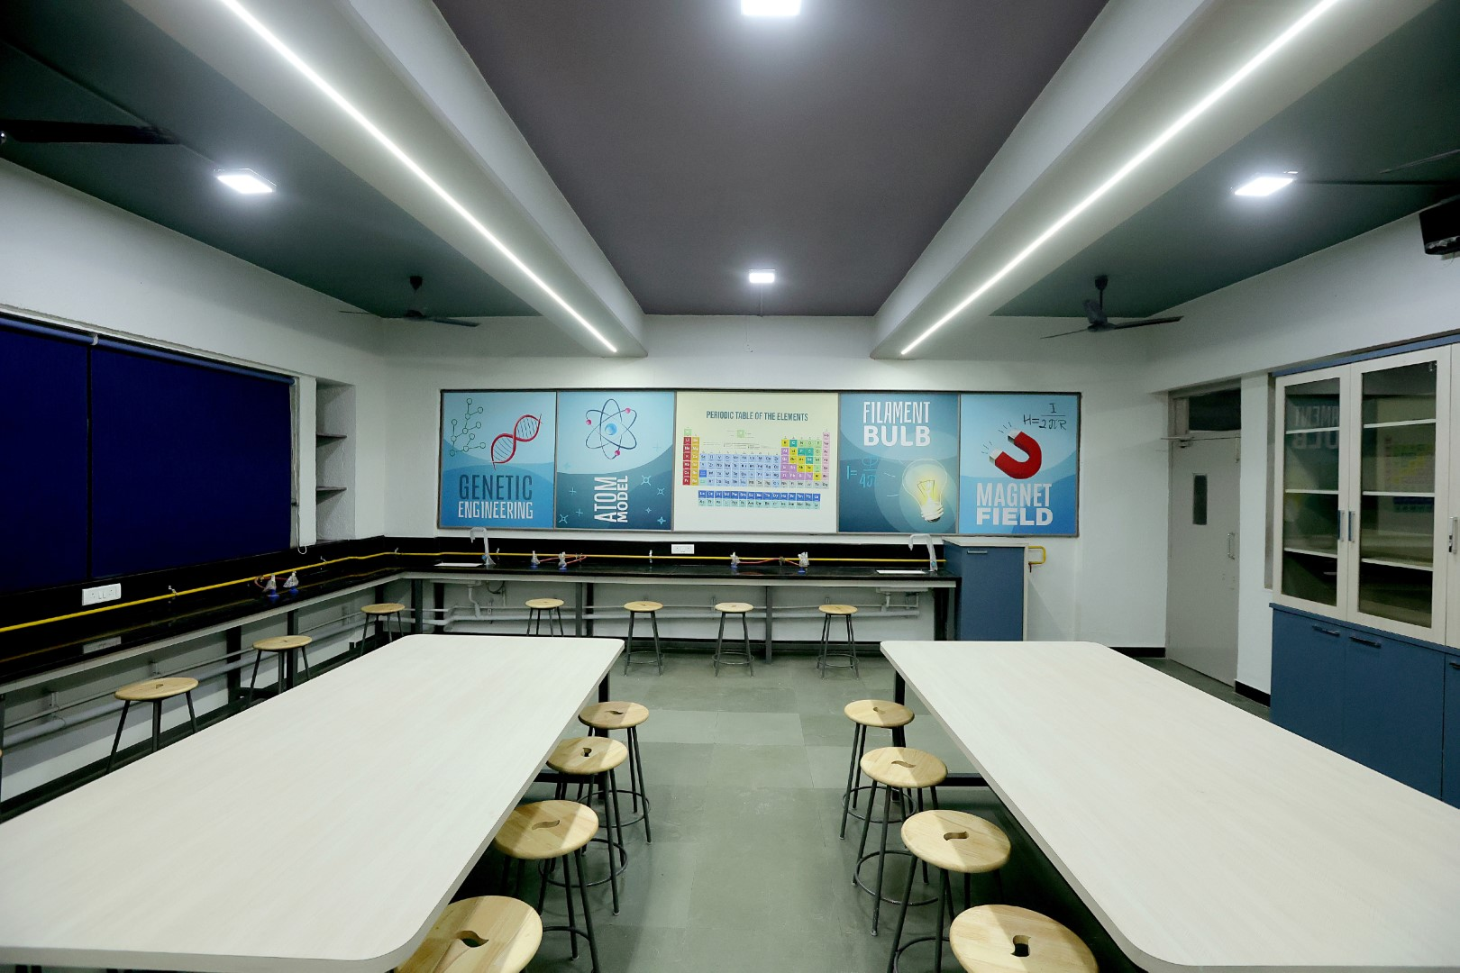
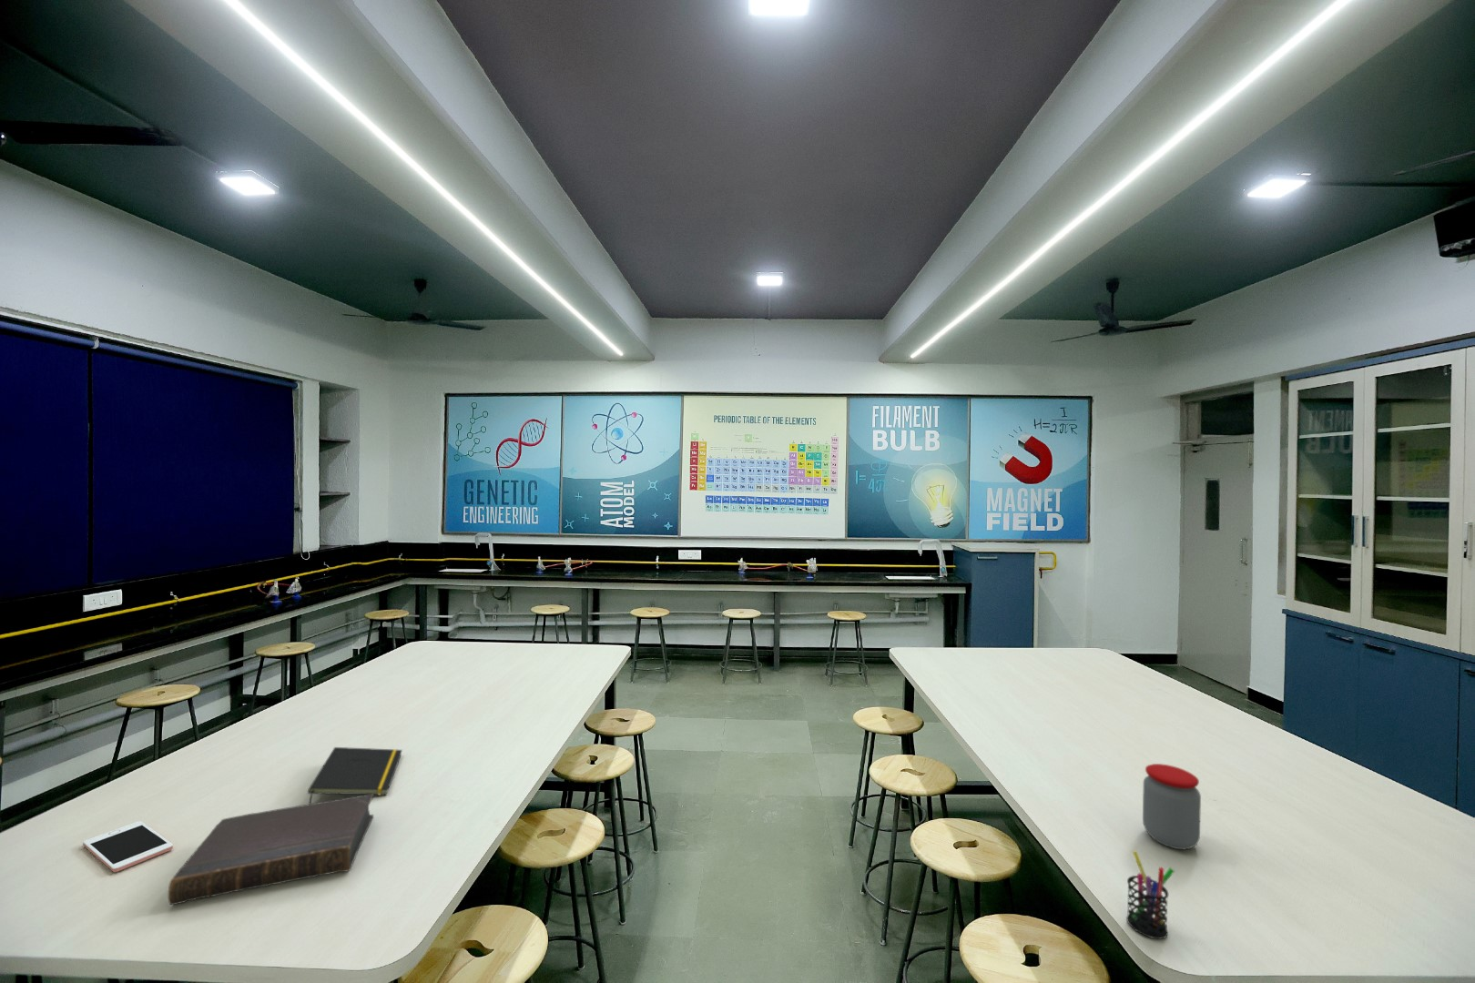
+ cell phone (127, 845)
+ pen holder (1152, 893)
+ book (283, 843)
+ notepad (359, 769)
+ jar (1171, 805)
